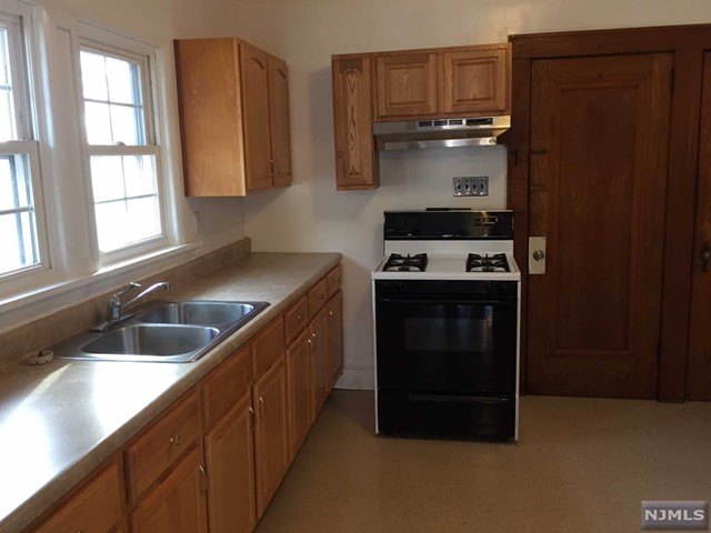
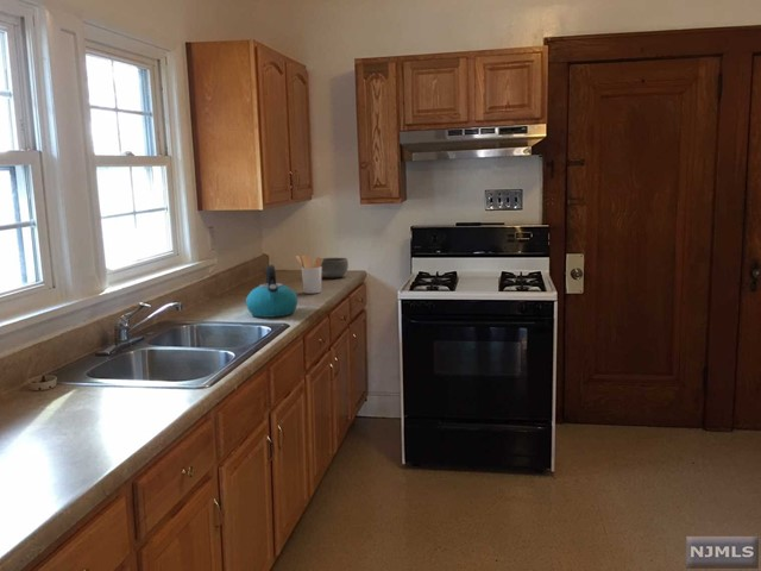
+ utensil holder (308, 272)
+ bowl (333, 268)
+ kettle (271, 289)
